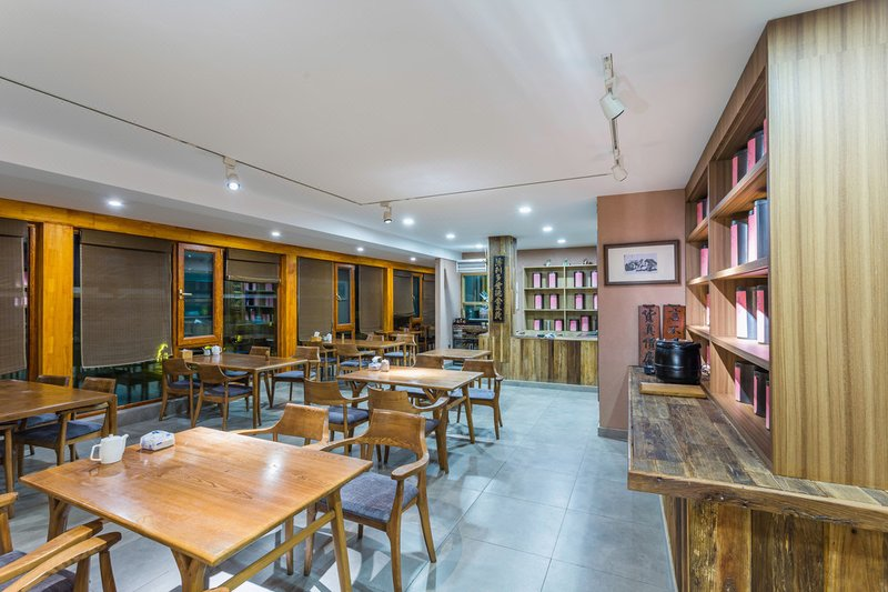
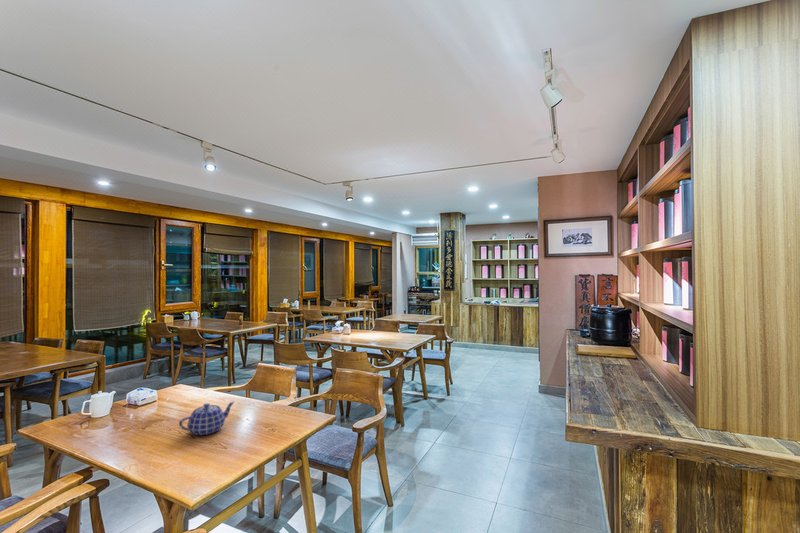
+ teapot (208, 416)
